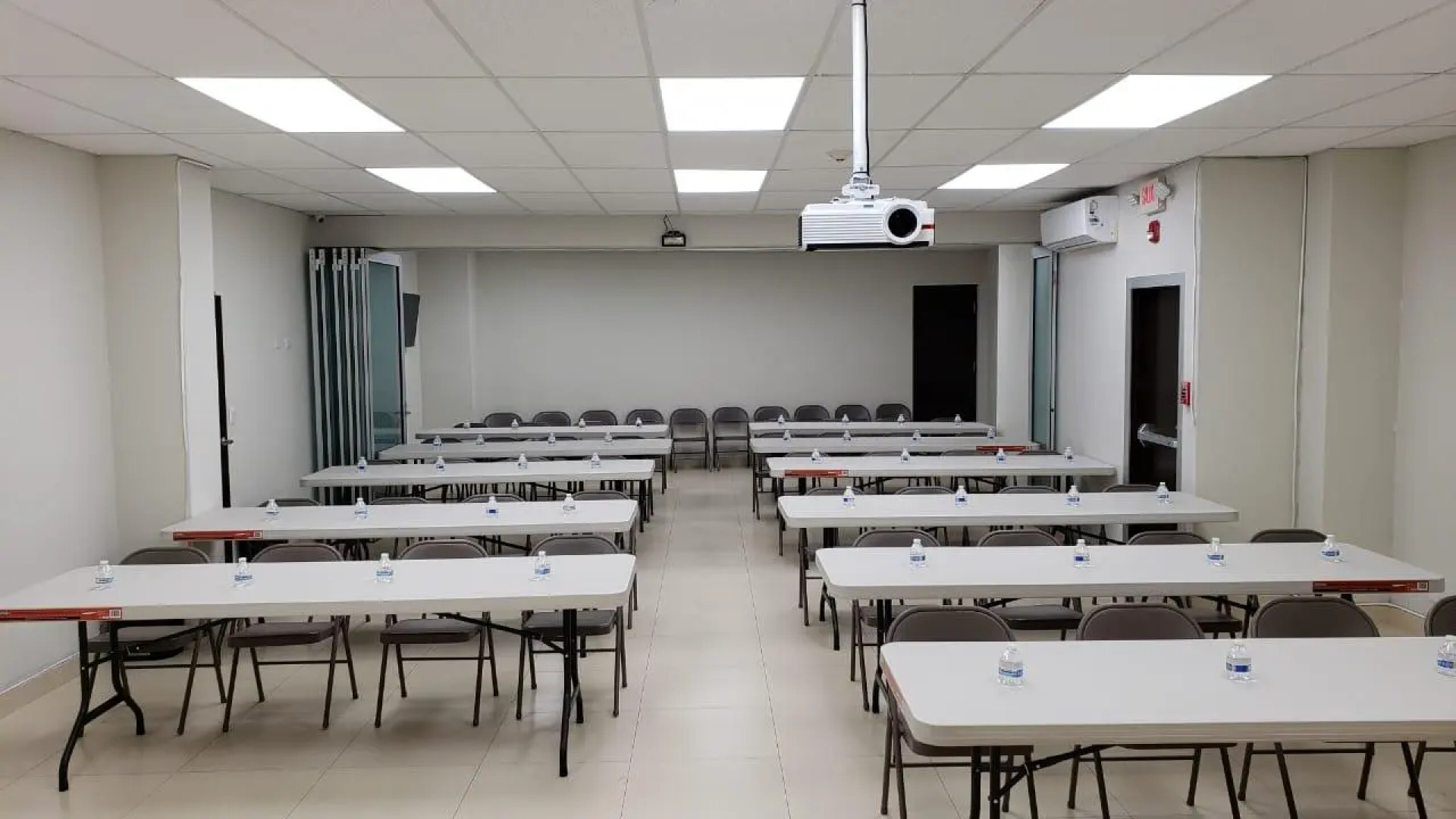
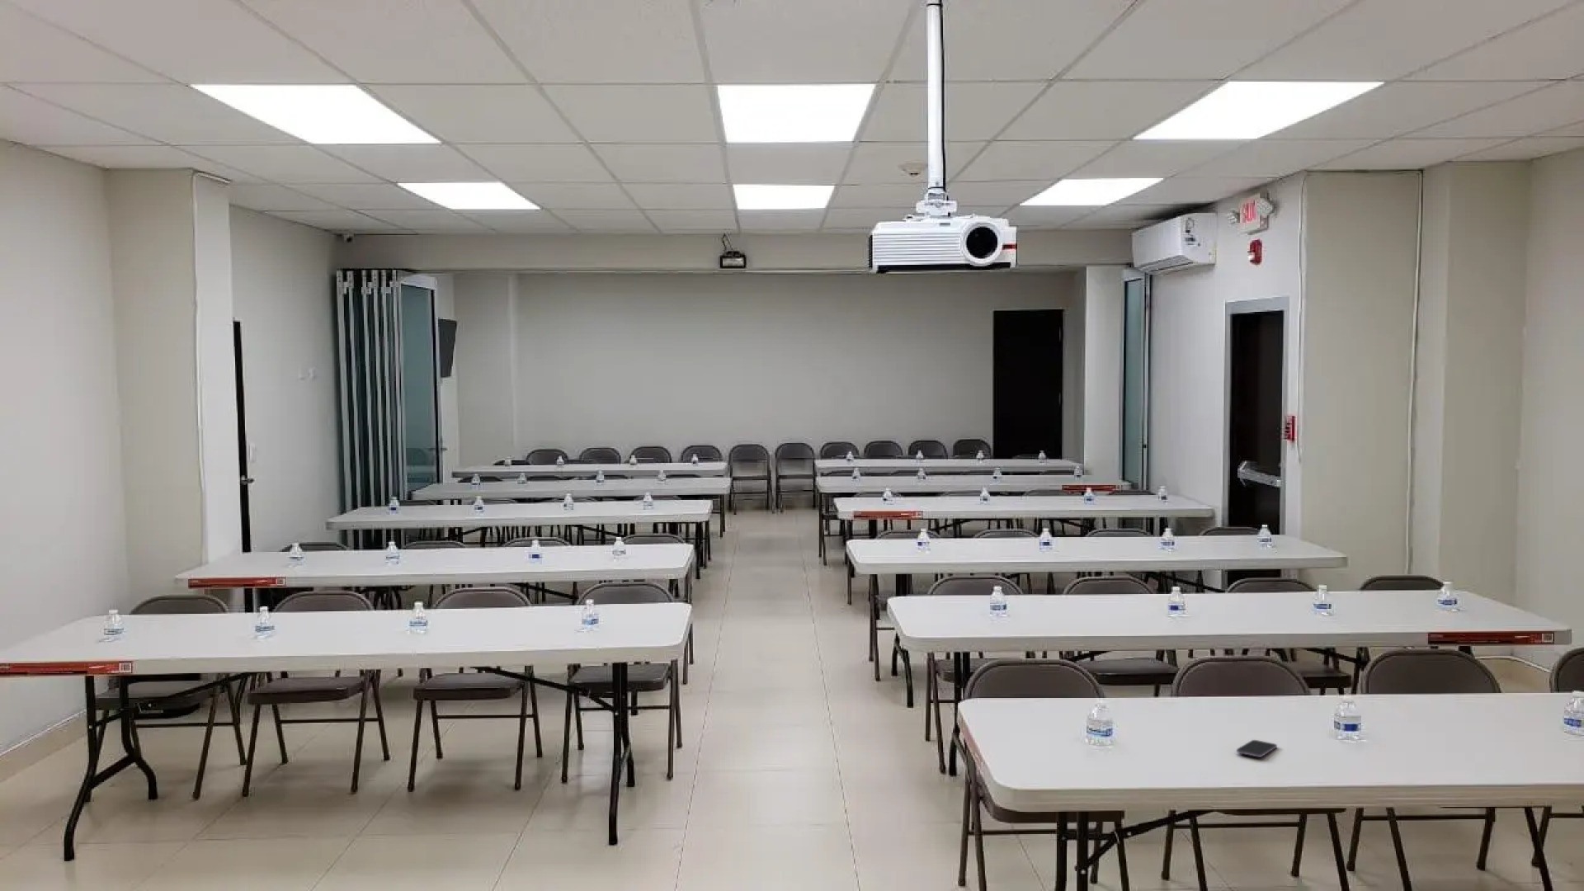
+ smartphone (1257, 748)
